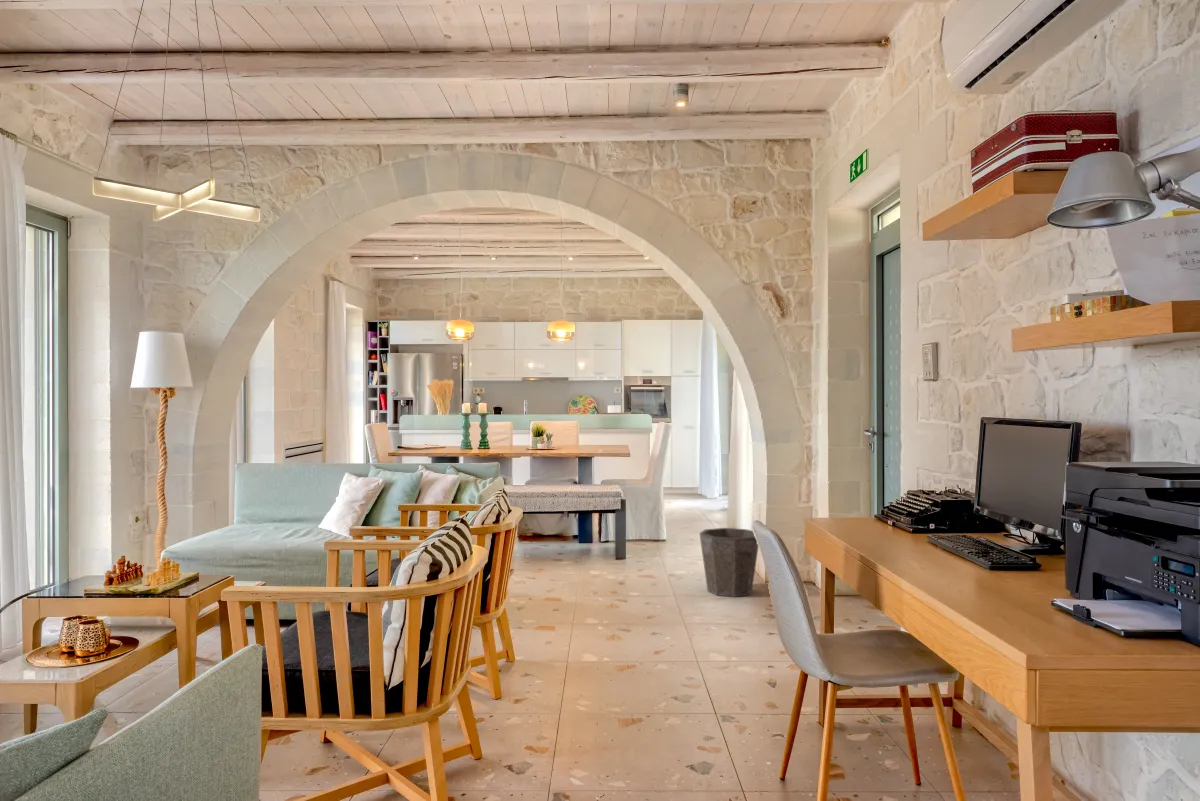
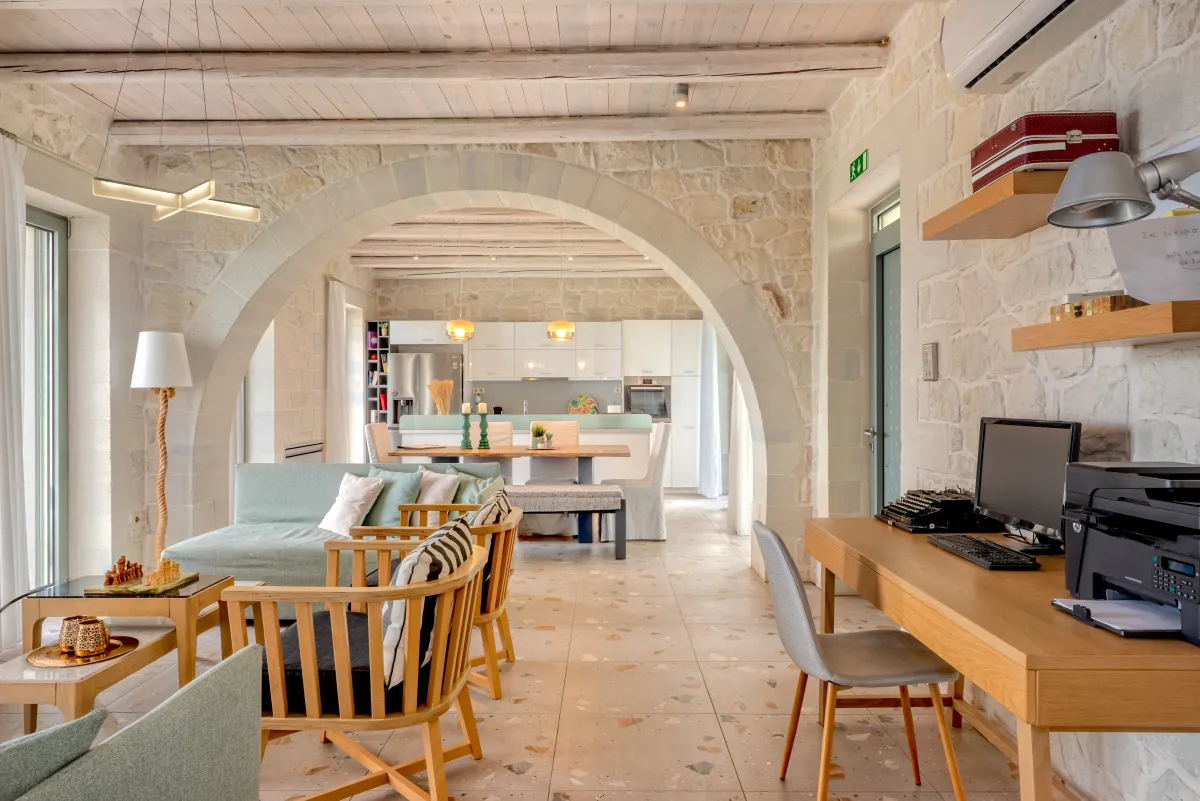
- waste bin (729, 562)
